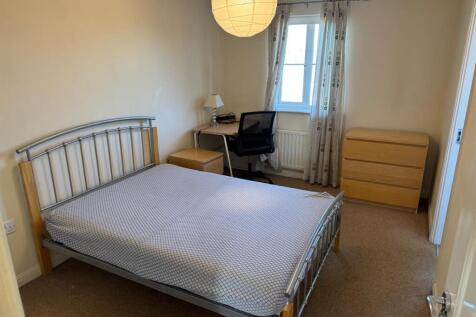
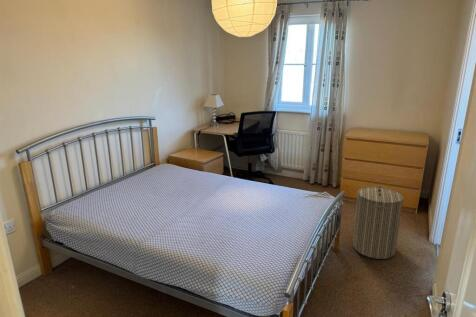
+ laundry hamper (377, 217)
